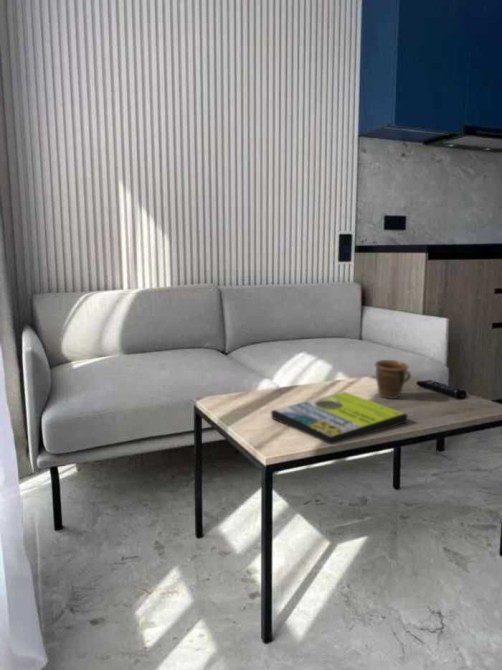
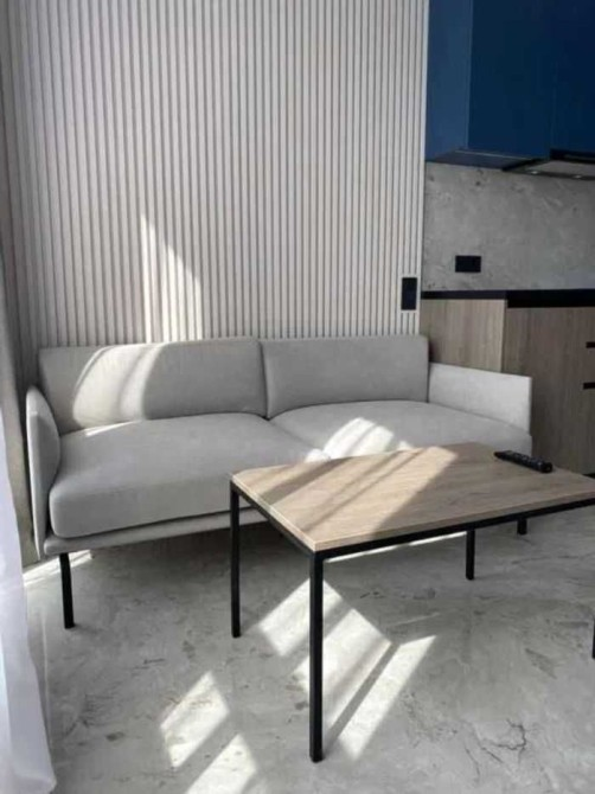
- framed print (338, 415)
- mug (392, 380)
